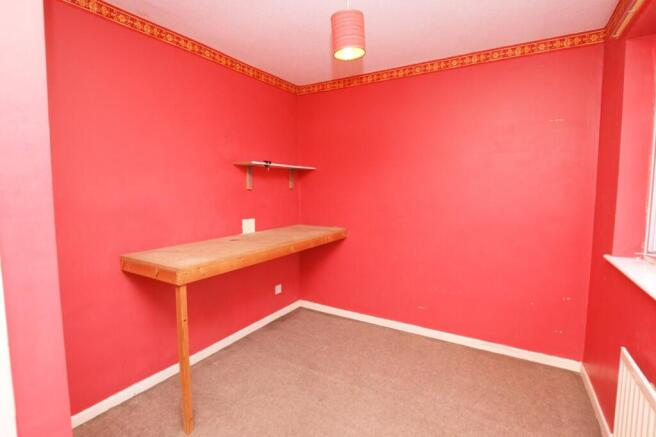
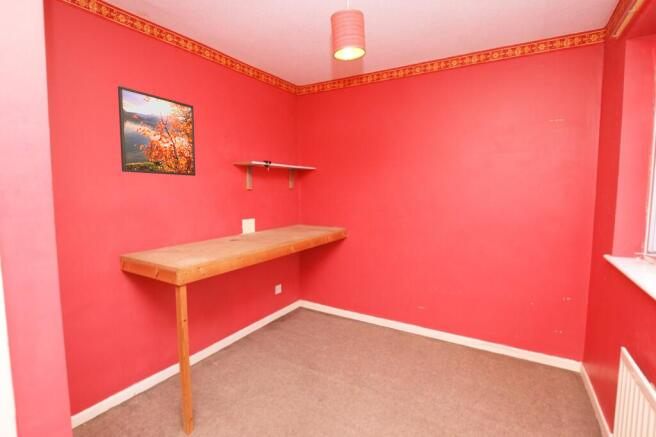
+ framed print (160, 135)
